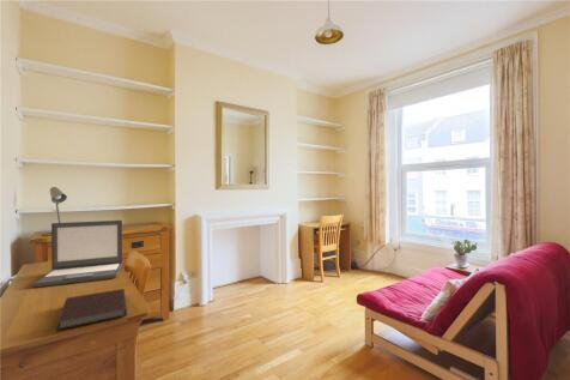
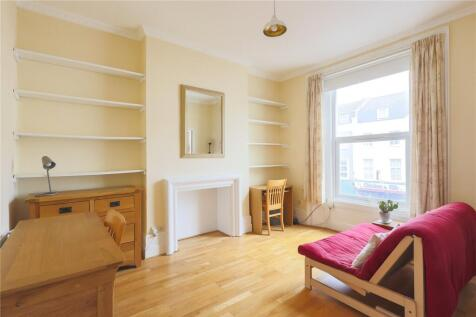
- laptop (83, 249)
- notebook (95, 306)
